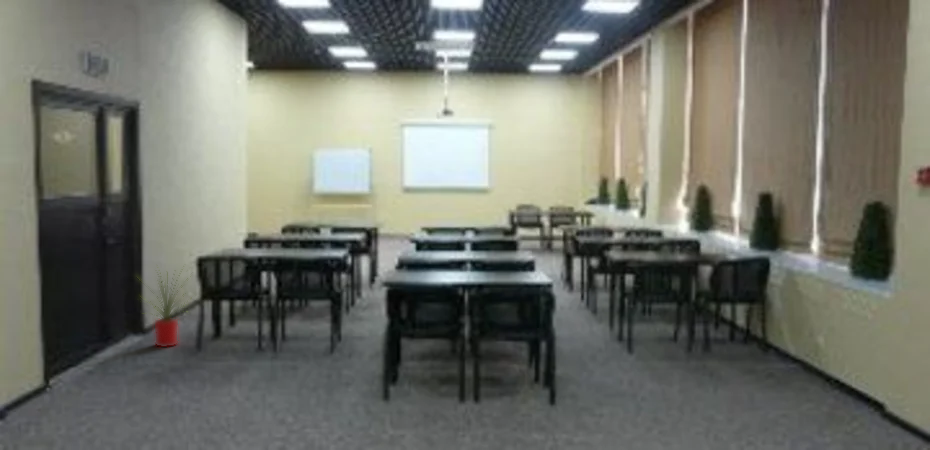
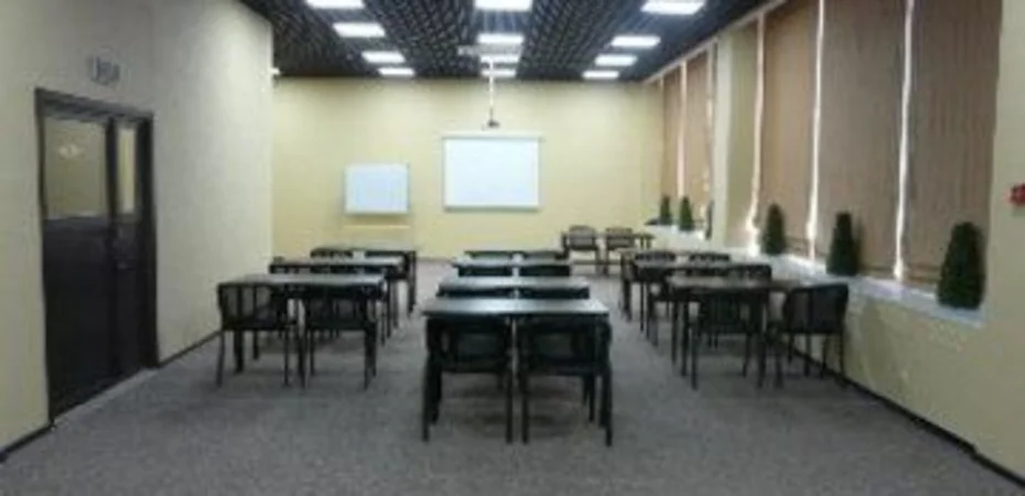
- house plant (165, 305)
